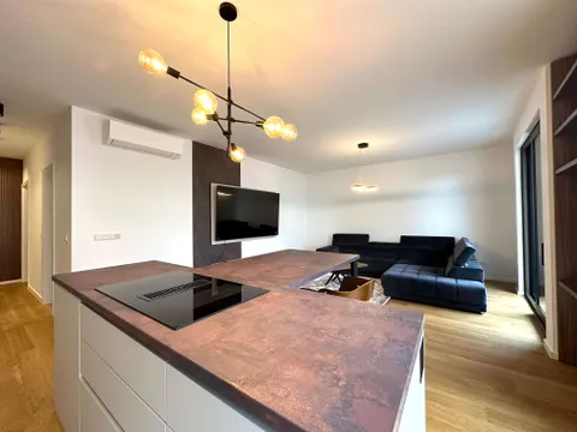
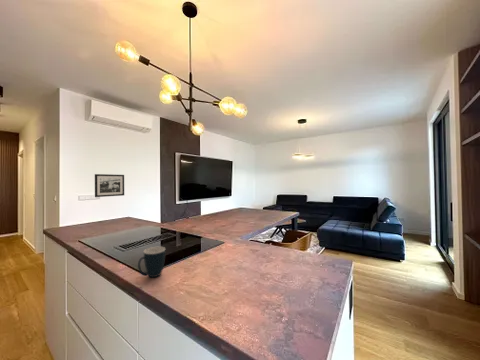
+ mug (151, 263)
+ picture frame (110, 185)
